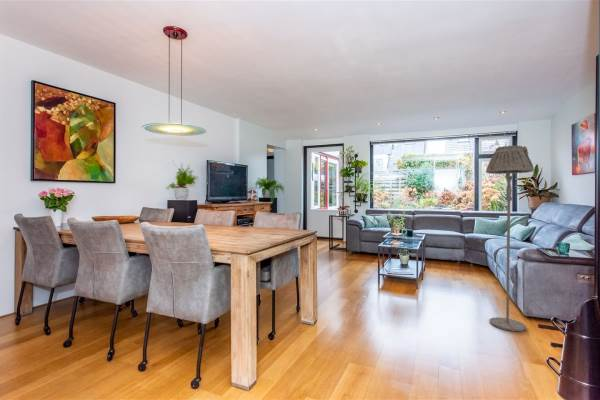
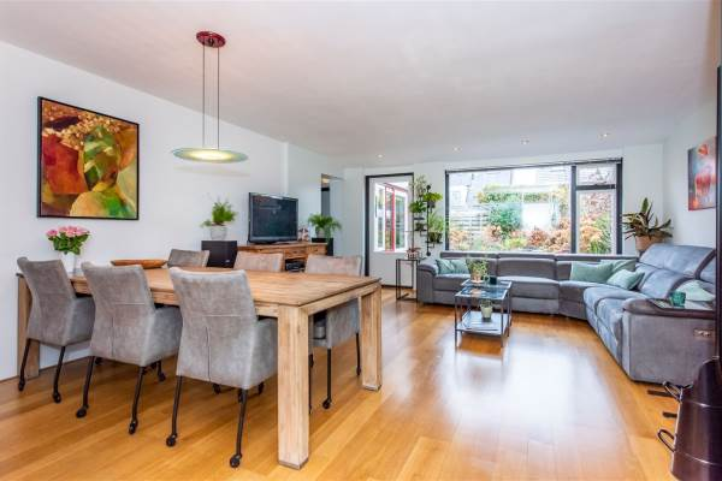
- floor lamp (508, 236)
